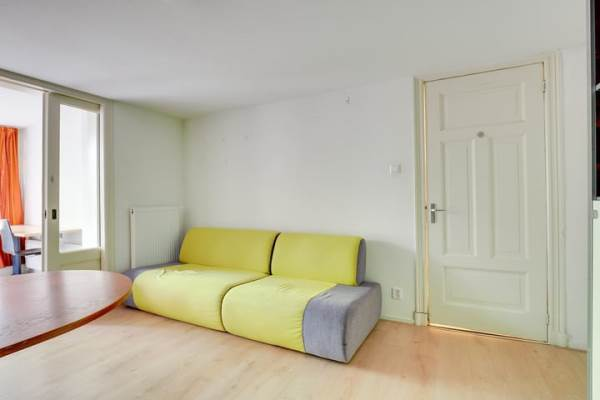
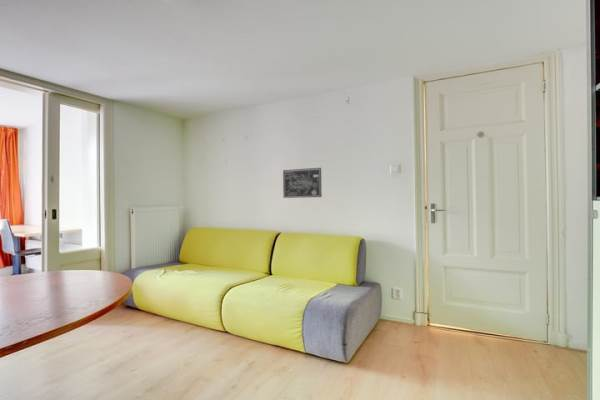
+ wall art (301, 183)
